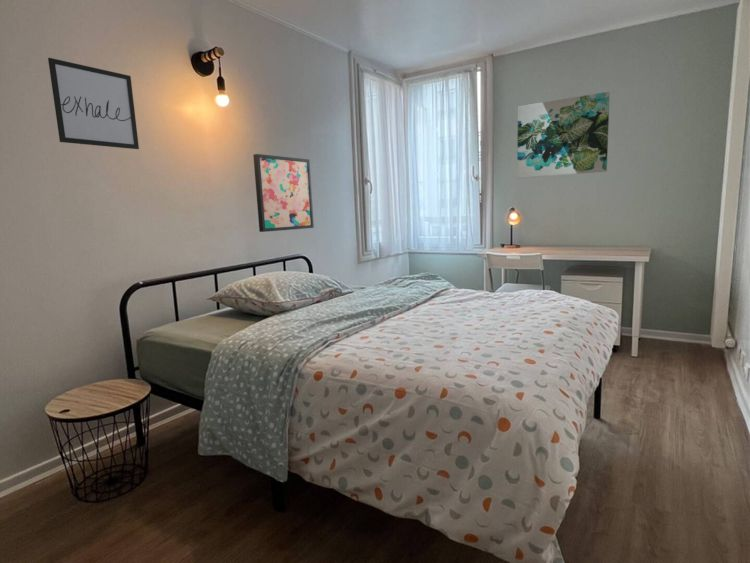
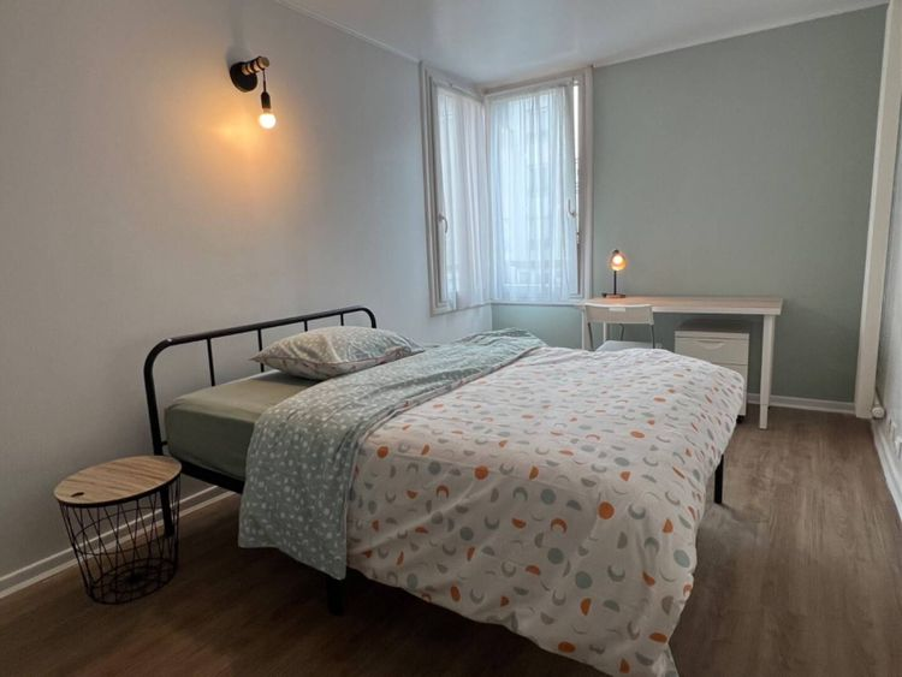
- wall art (285, 193)
- wall art (97, 107)
- wall art (560, 137)
